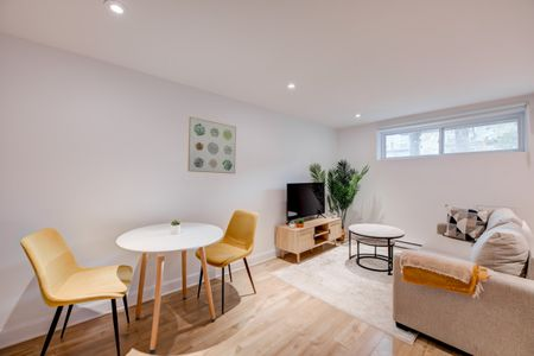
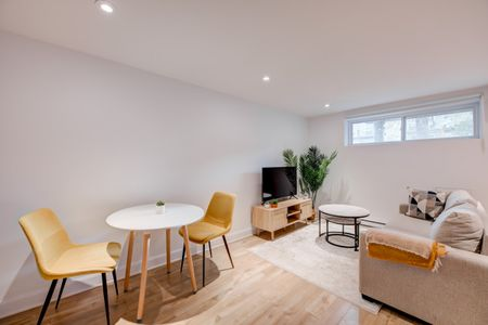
- wall art (214, 147)
